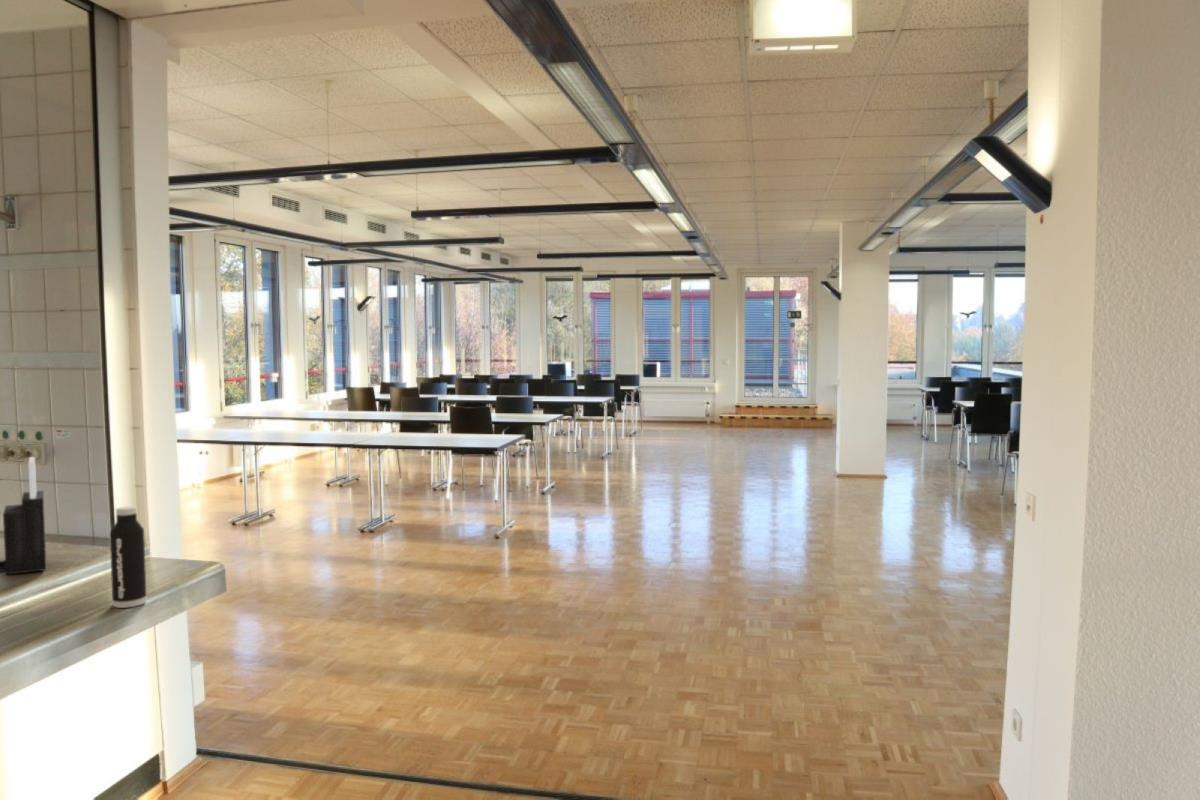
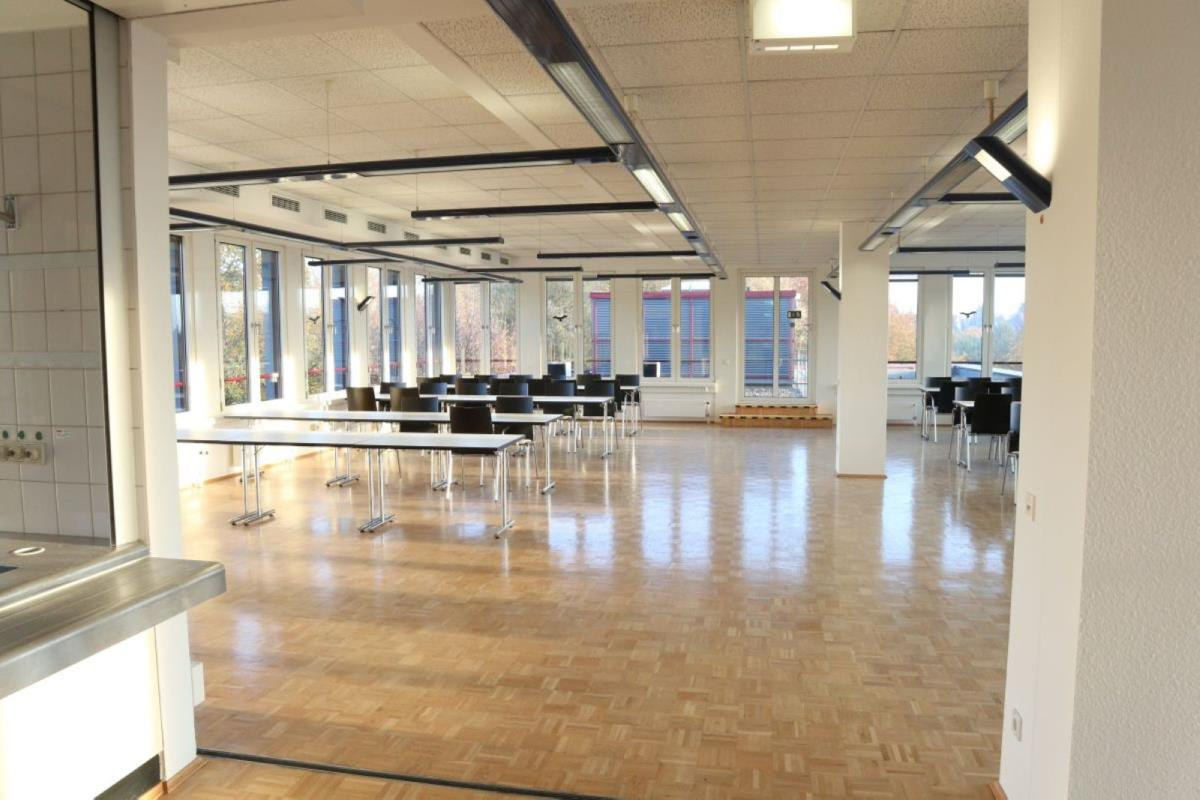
- water bottle (127, 555)
- knife block (20, 513)
